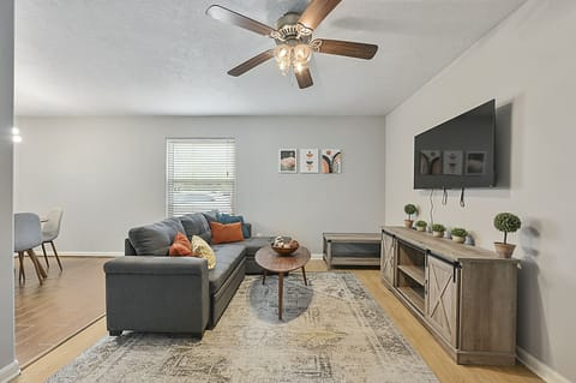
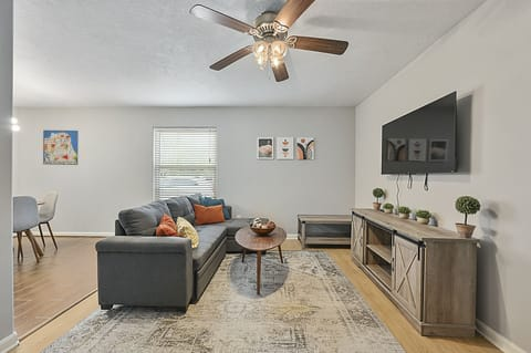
+ wall art (60, 147)
